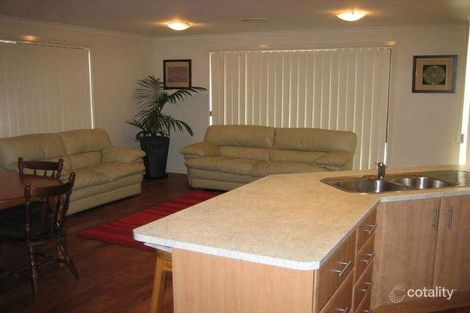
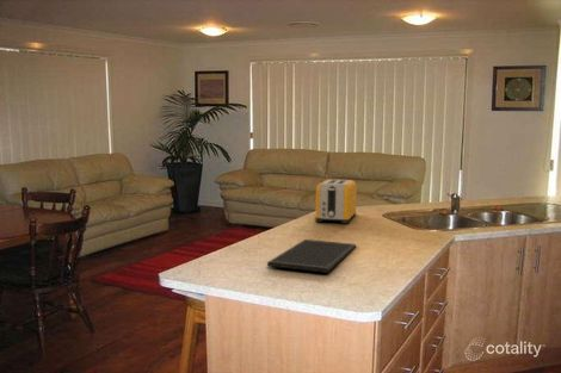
+ toaster (335, 200)
+ cutting board (314, 254)
